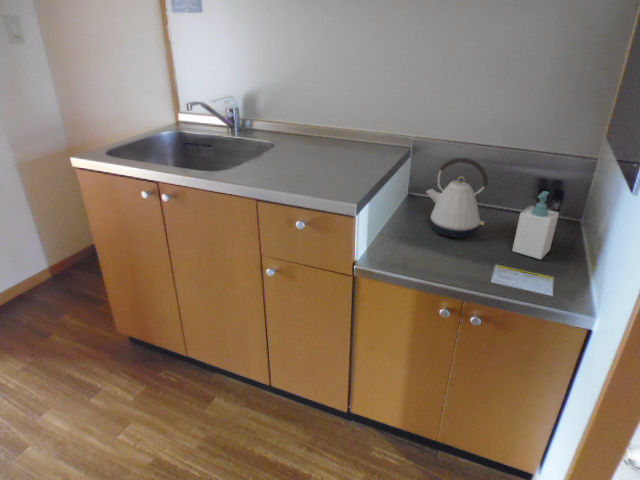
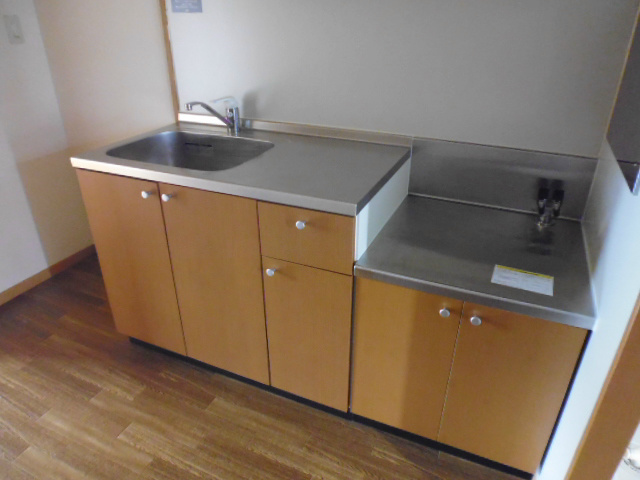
- soap bottle (537, 222)
- kettle (456, 195)
